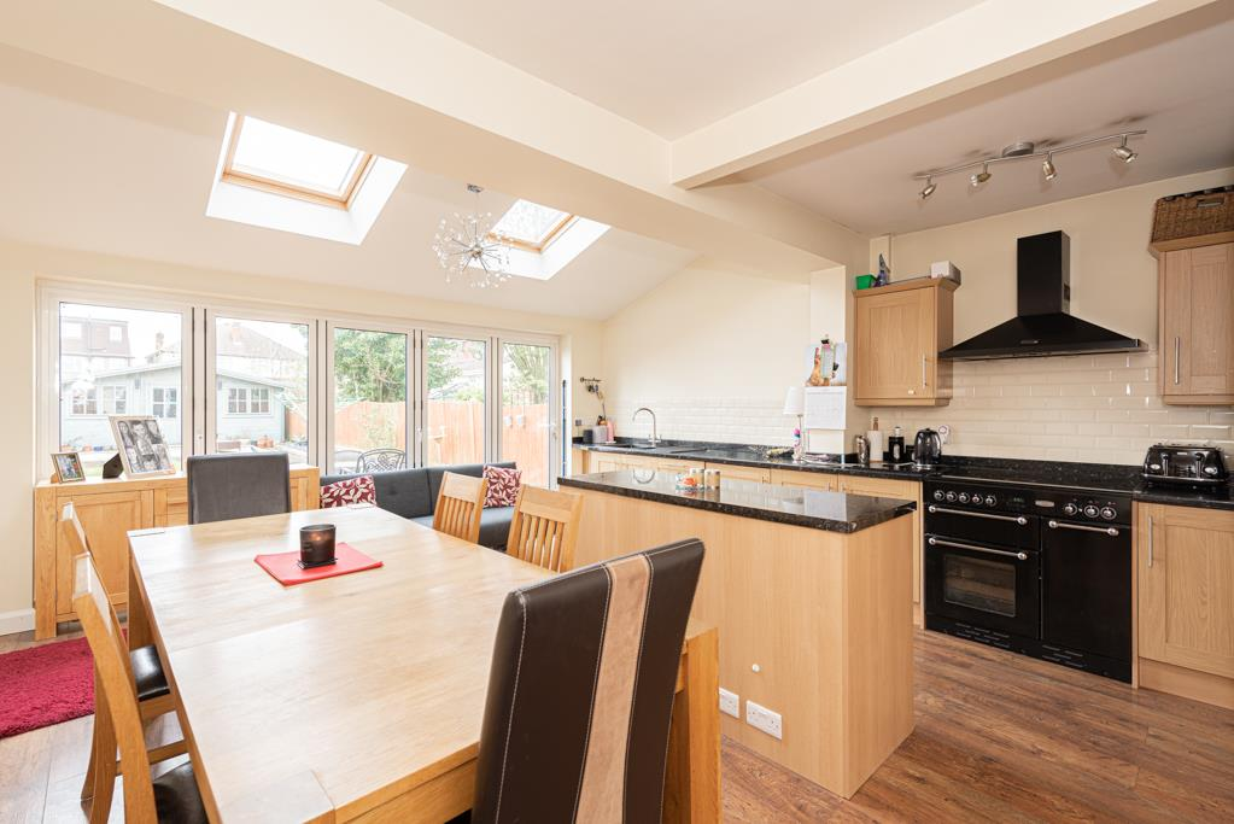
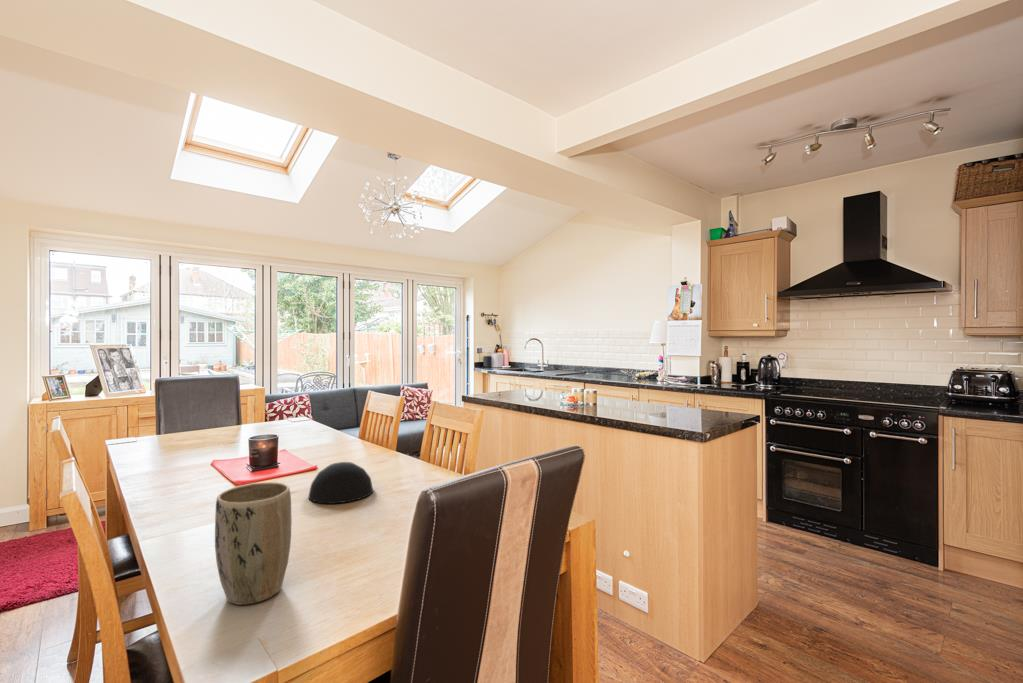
+ plant pot (254, 541)
+ bowl (341, 477)
